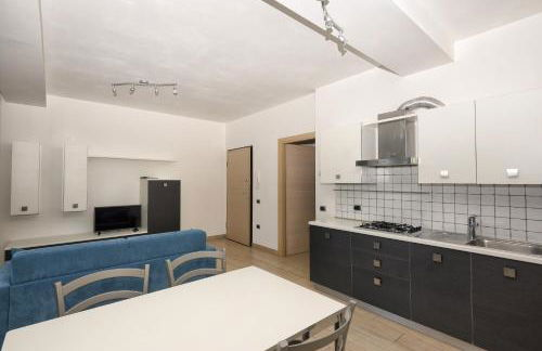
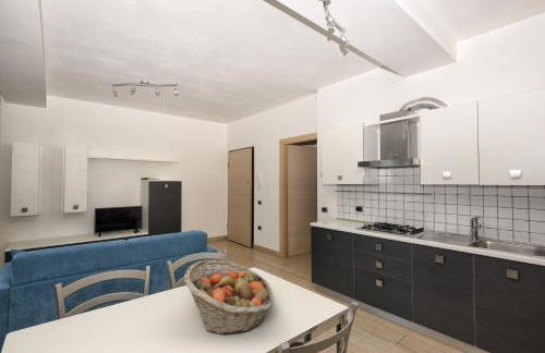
+ fruit basket (230, 290)
